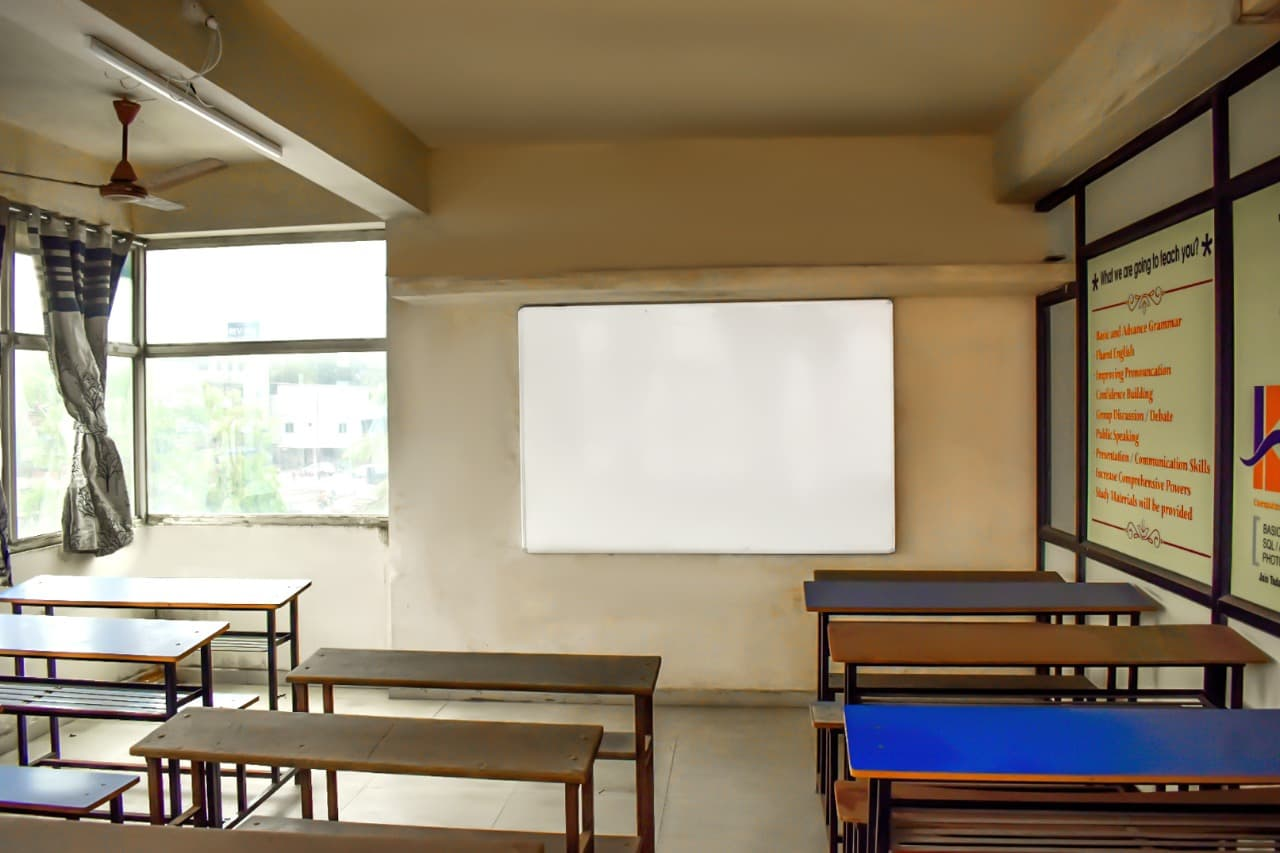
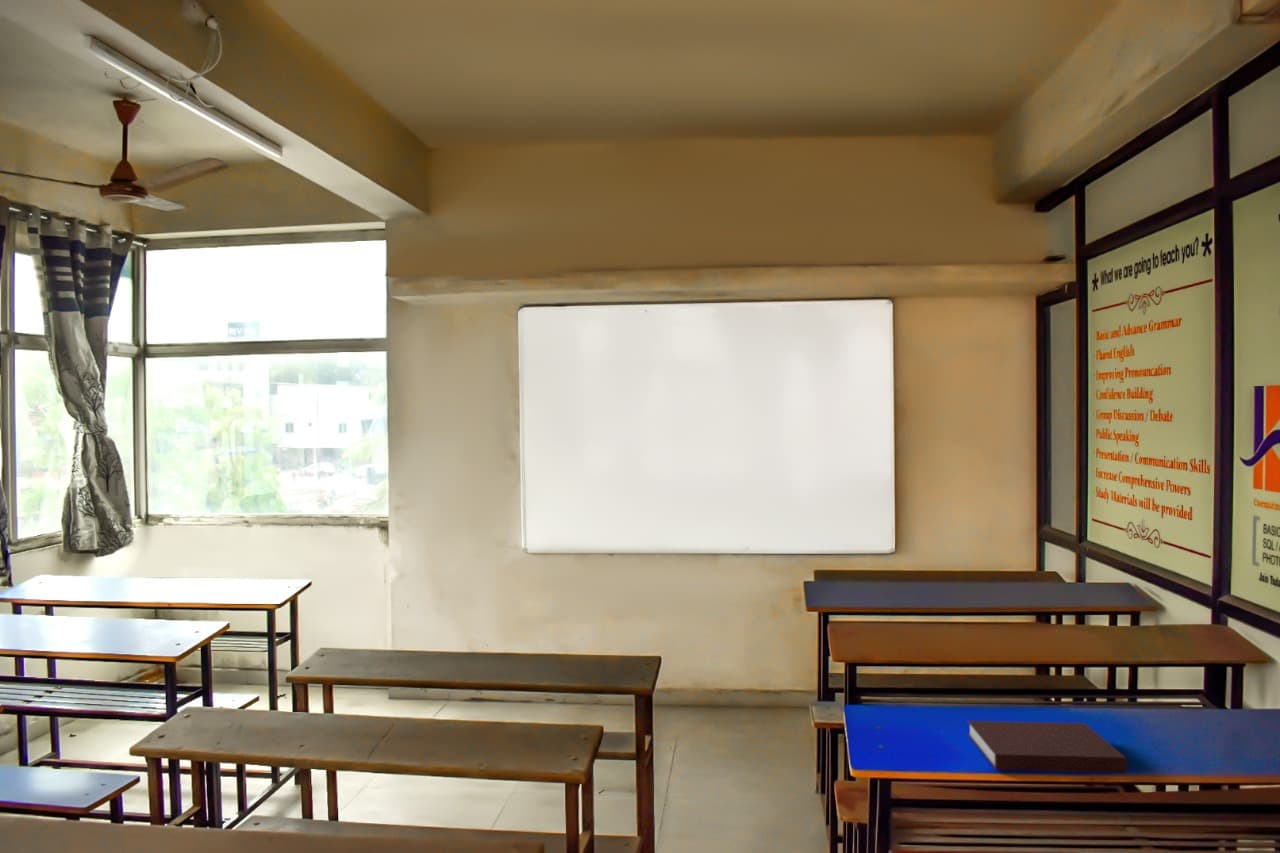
+ notebook (1042, 745)
